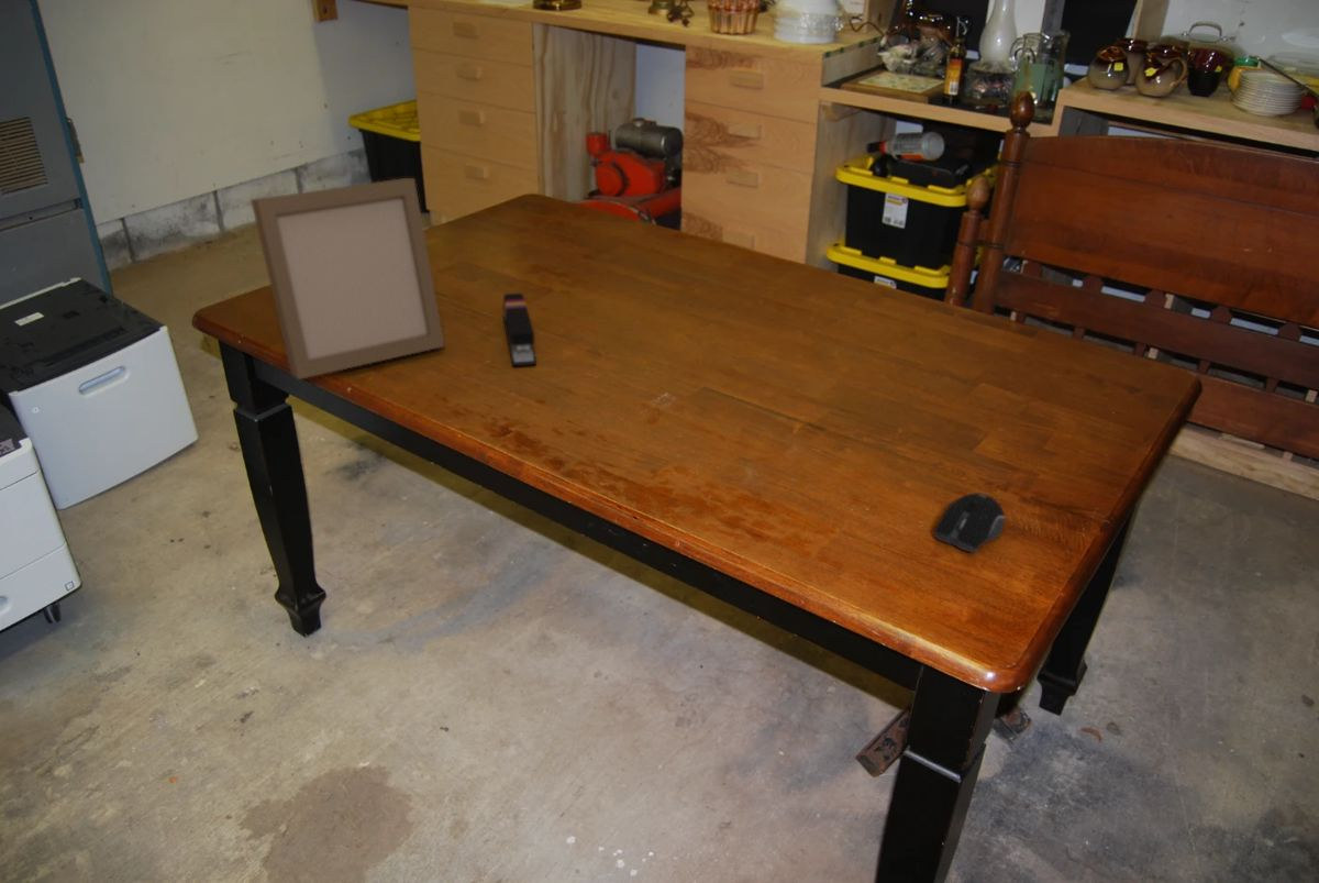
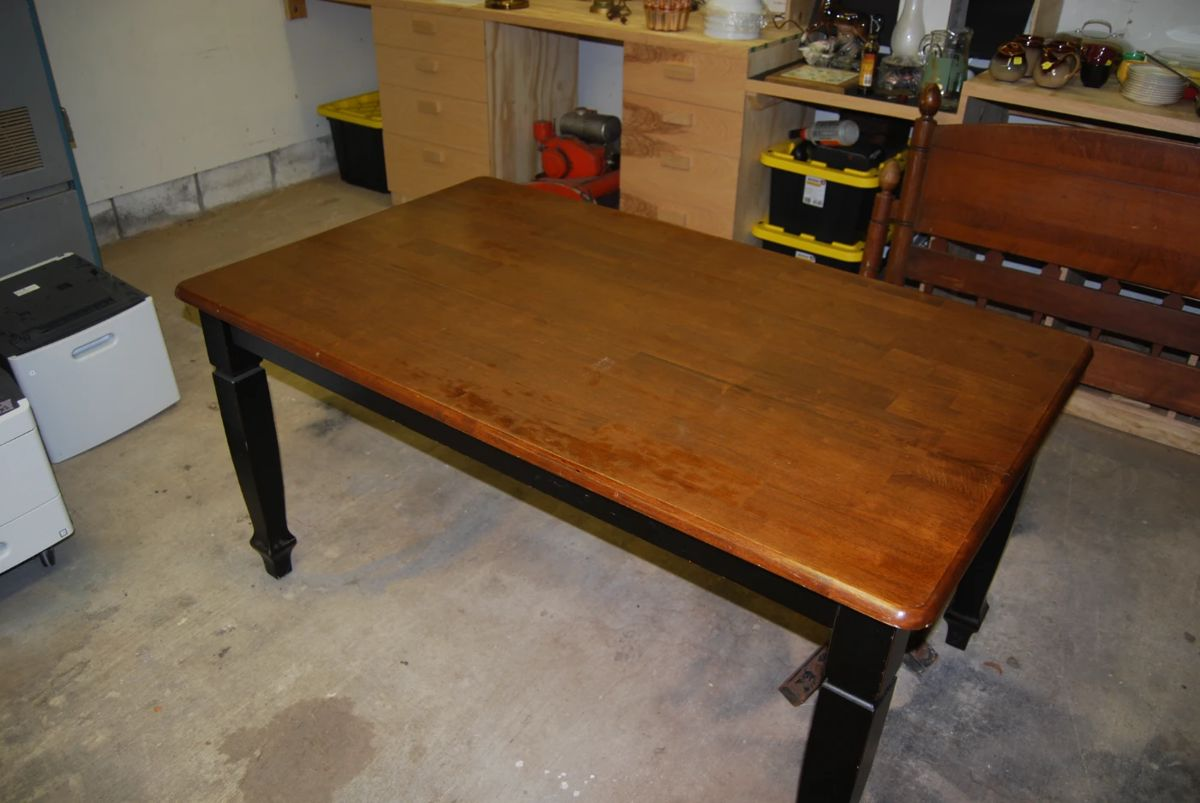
- stapler (518, 324)
- photo frame (346, 271)
- computer mouse (972, 516)
